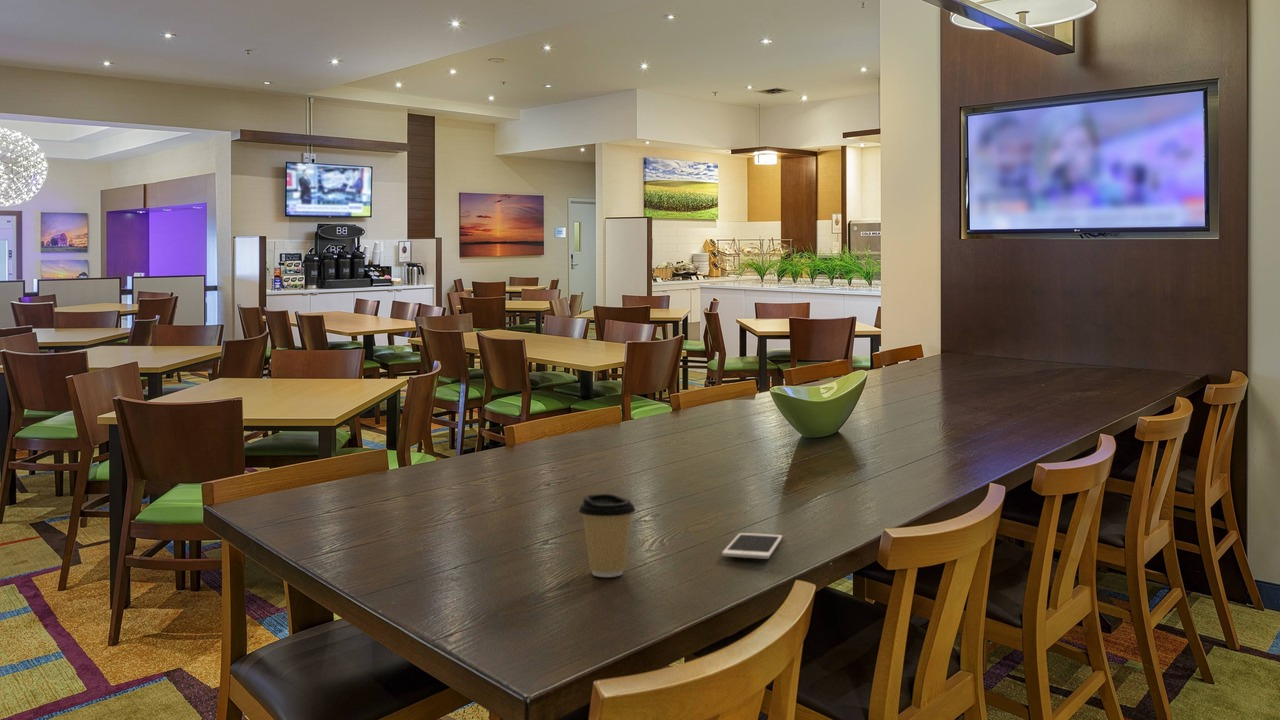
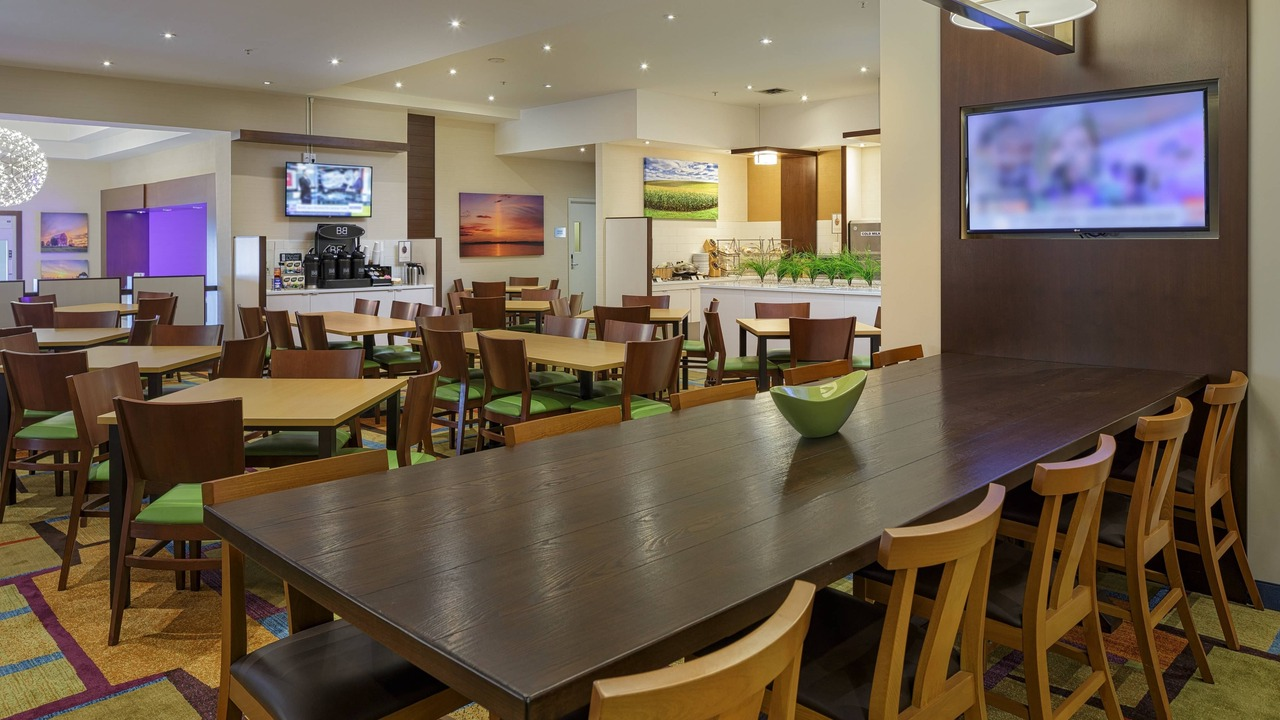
- coffee cup (607, 535)
- cell phone (753, 545)
